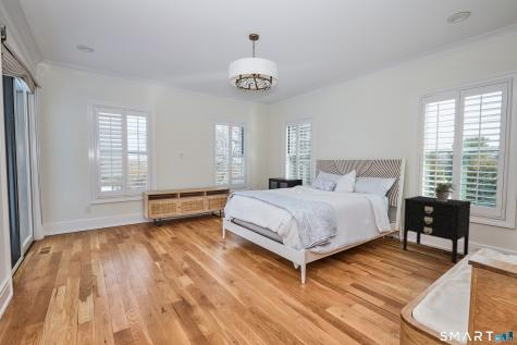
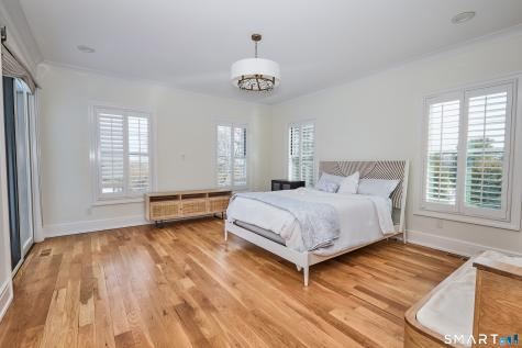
- potted plant (444, 192)
- nightstand (434, 225)
